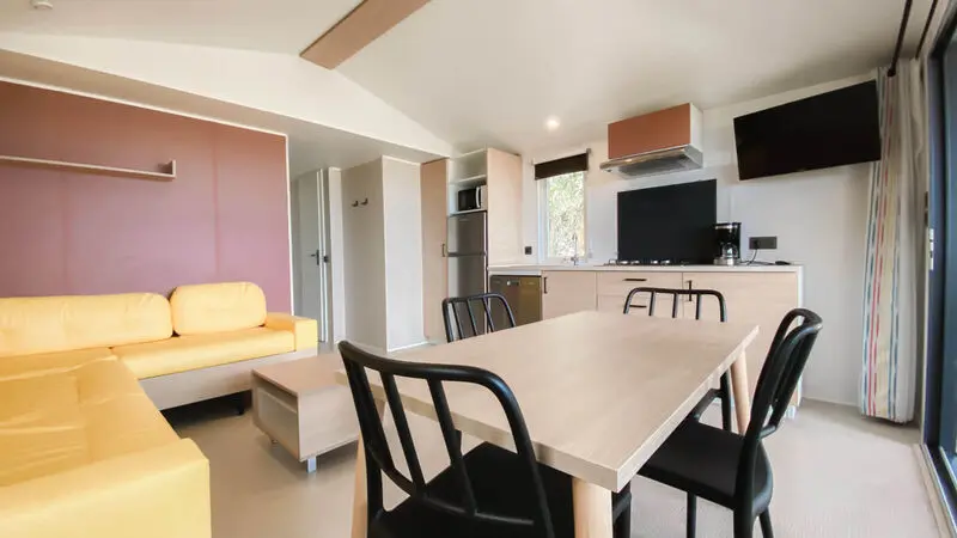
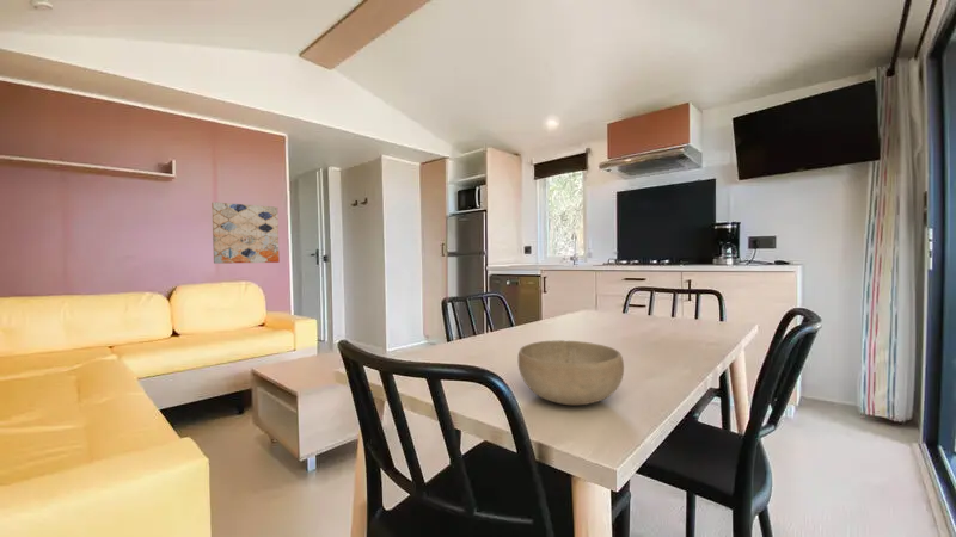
+ bowl (569, 374)
+ wall art (246, 234)
